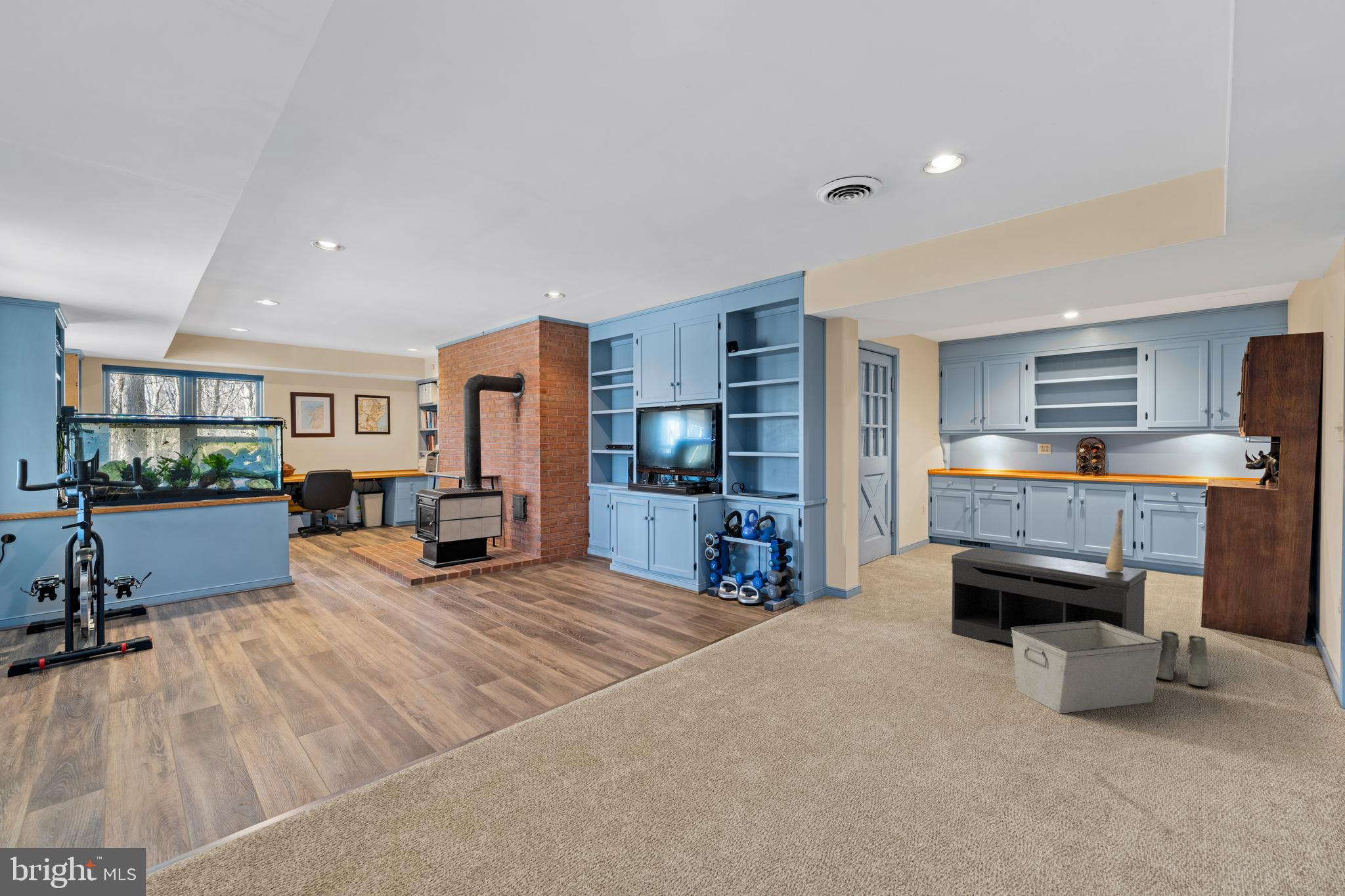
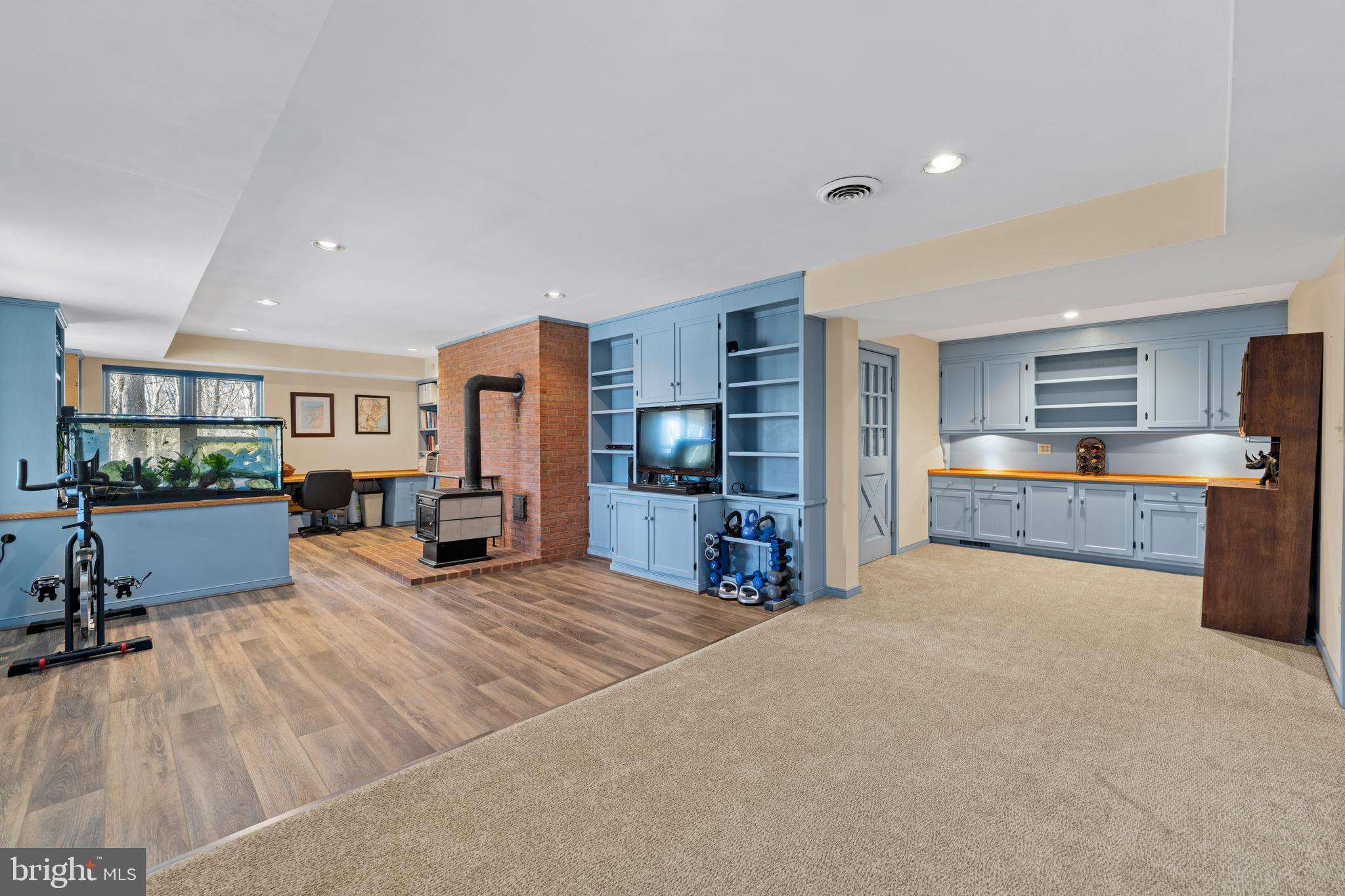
- boots (1180, 654)
- storage bin (1084, 665)
- decorative vase (1114, 540)
- bench (1042, 603)
